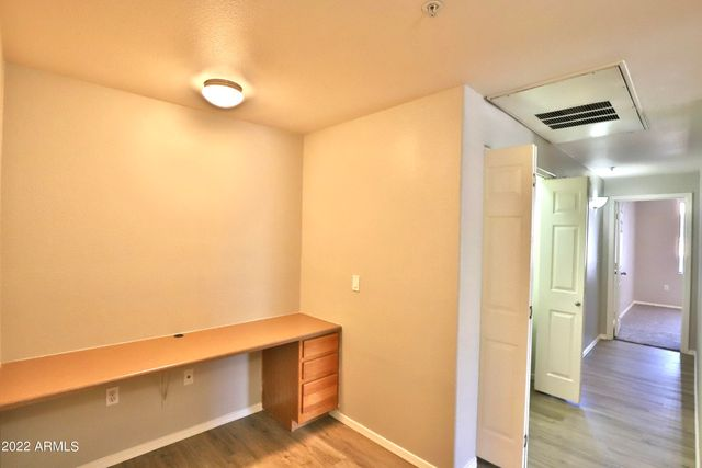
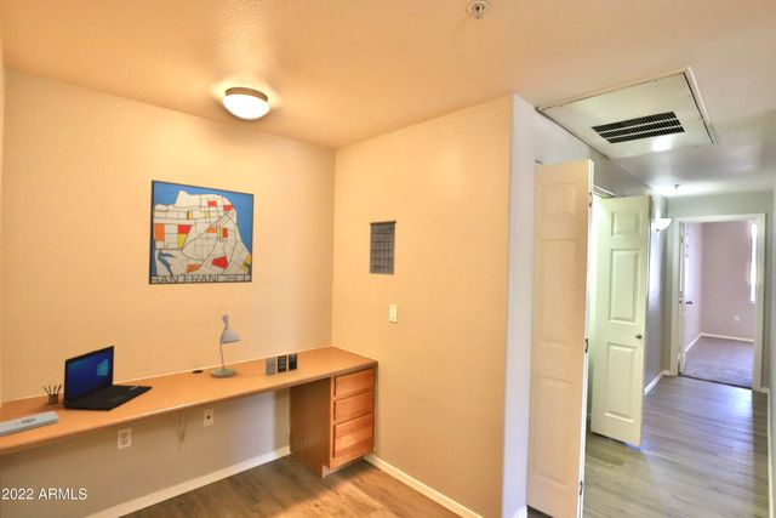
+ calendar (382, 241)
+ wall art (205, 235)
+ pencil box (53, 393)
+ laptop (112, 375)
+ notepad (25, 422)
+ desk lamp (227, 342)
+ book (281, 363)
